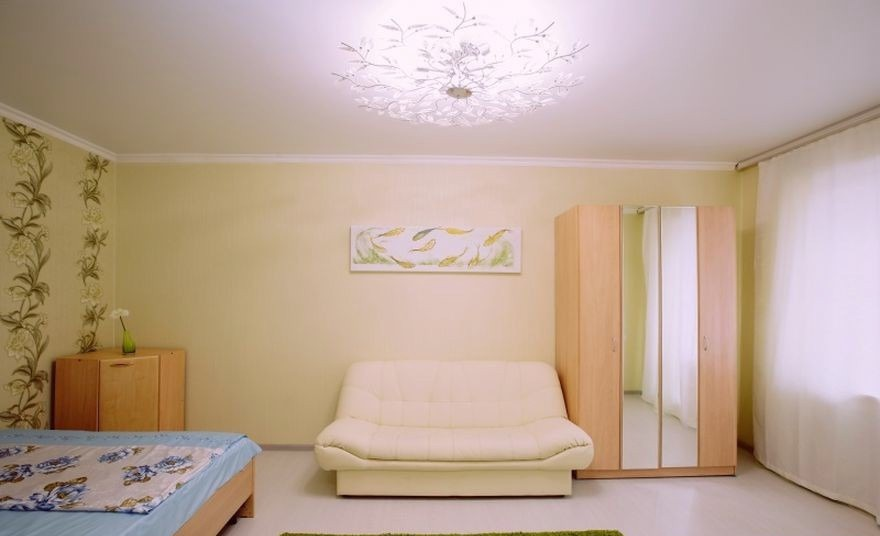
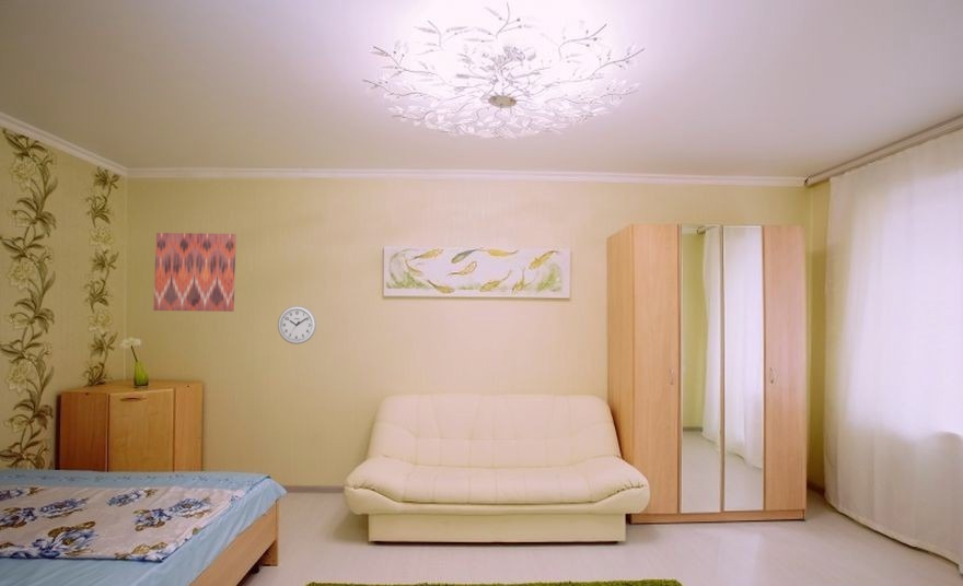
+ wall art (195, 271)
+ wall clock (297, 325)
